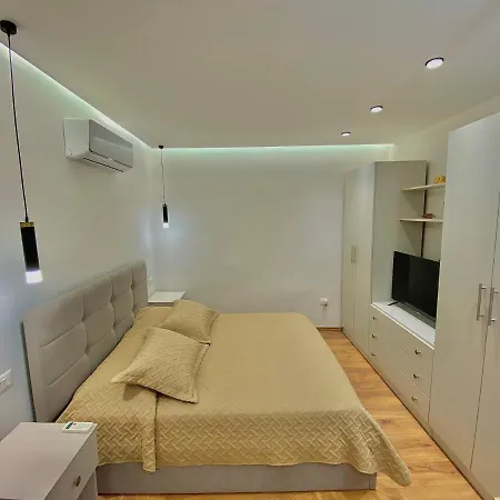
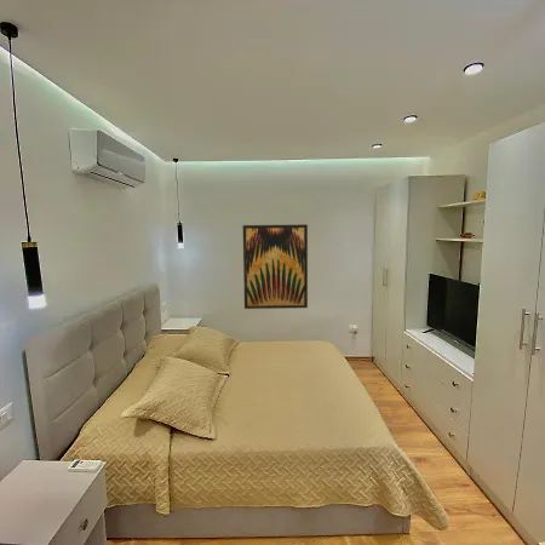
+ wall art (275, 266)
